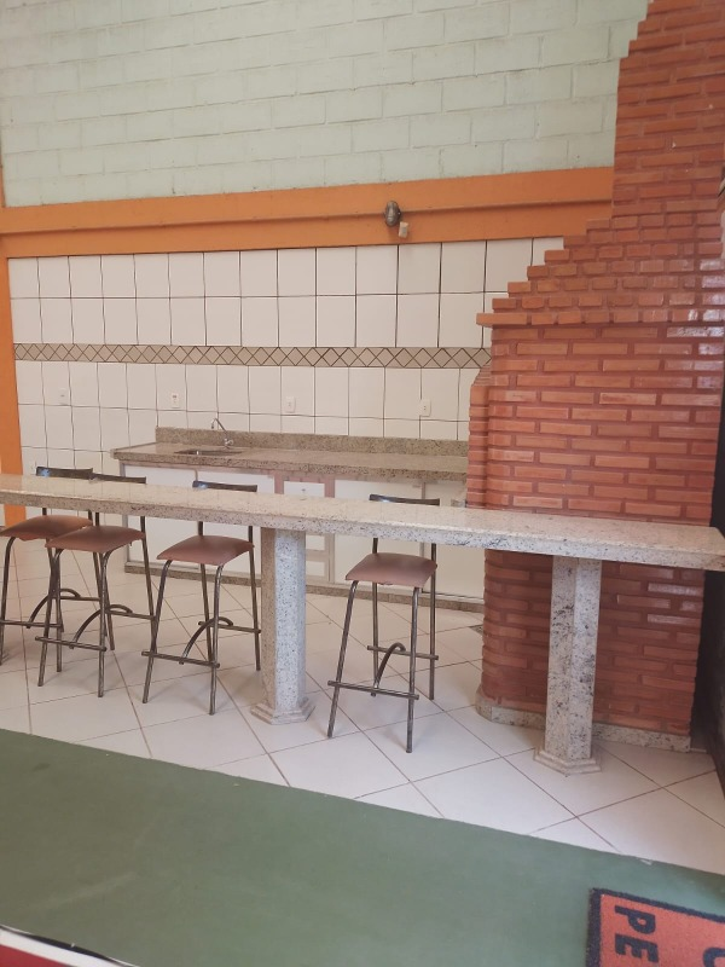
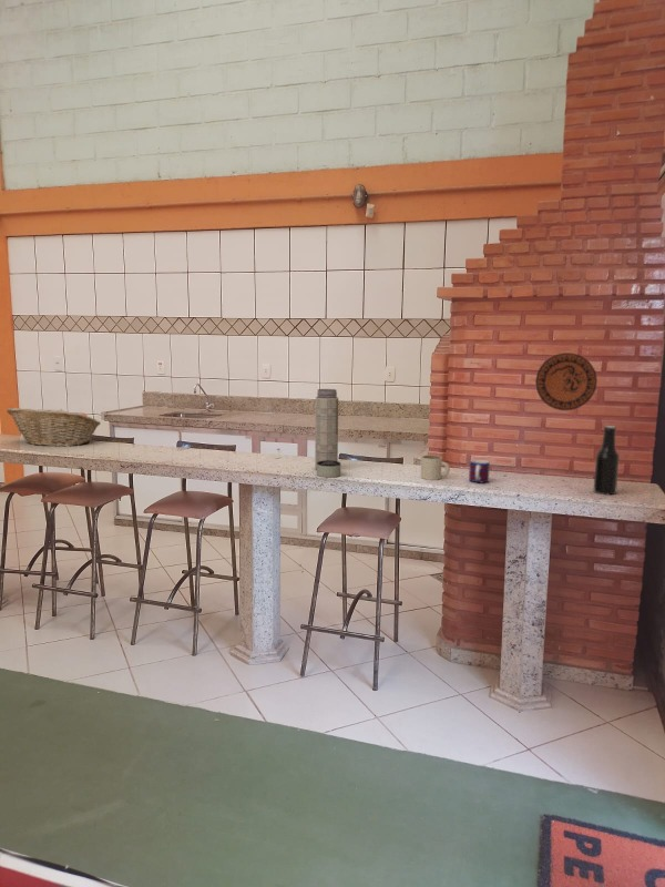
+ thermos (327, 431)
+ mug (478, 471)
+ beer bottle (607, 460)
+ mug (434, 467)
+ decorative plate (565, 381)
+ fruit basket (54, 424)
